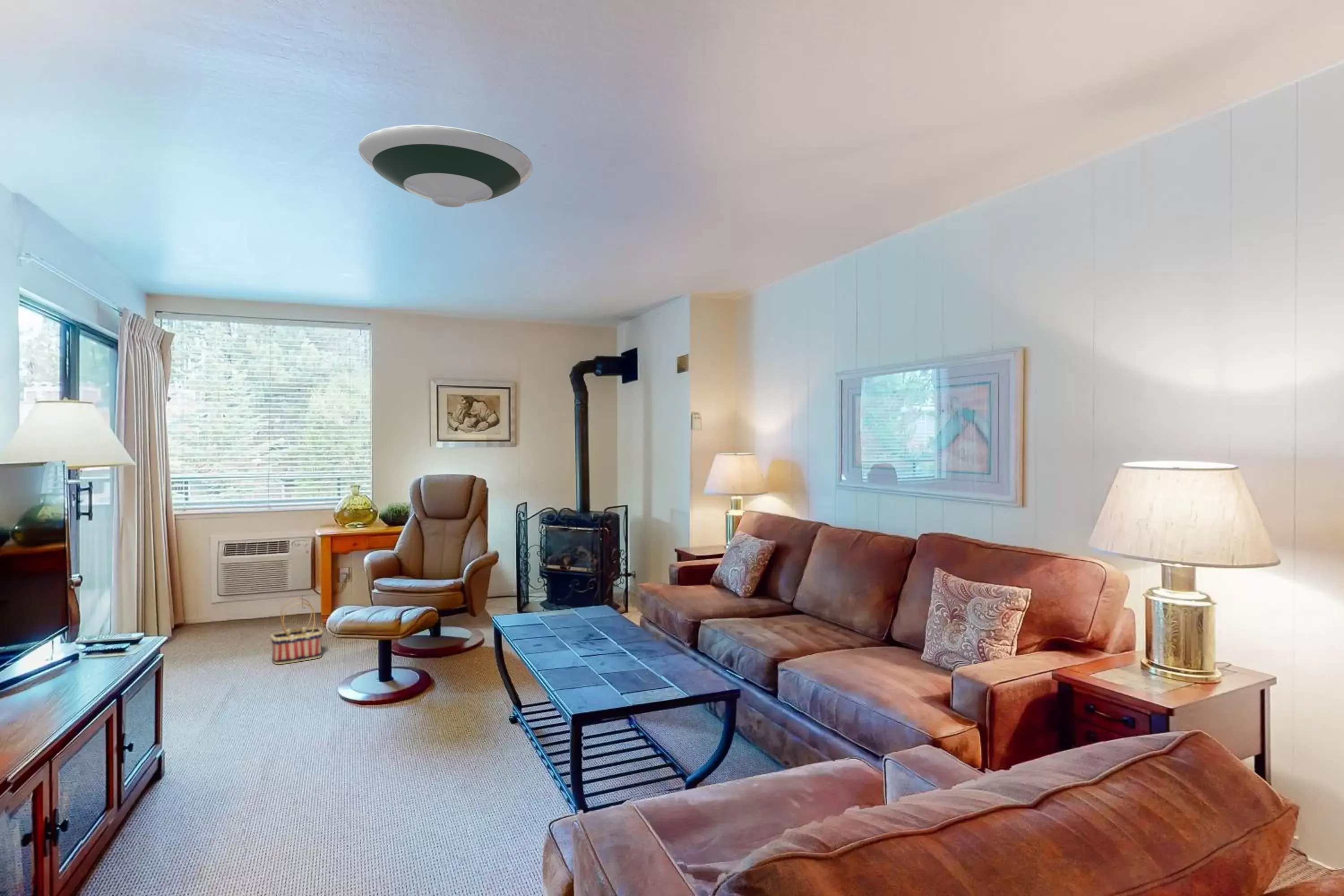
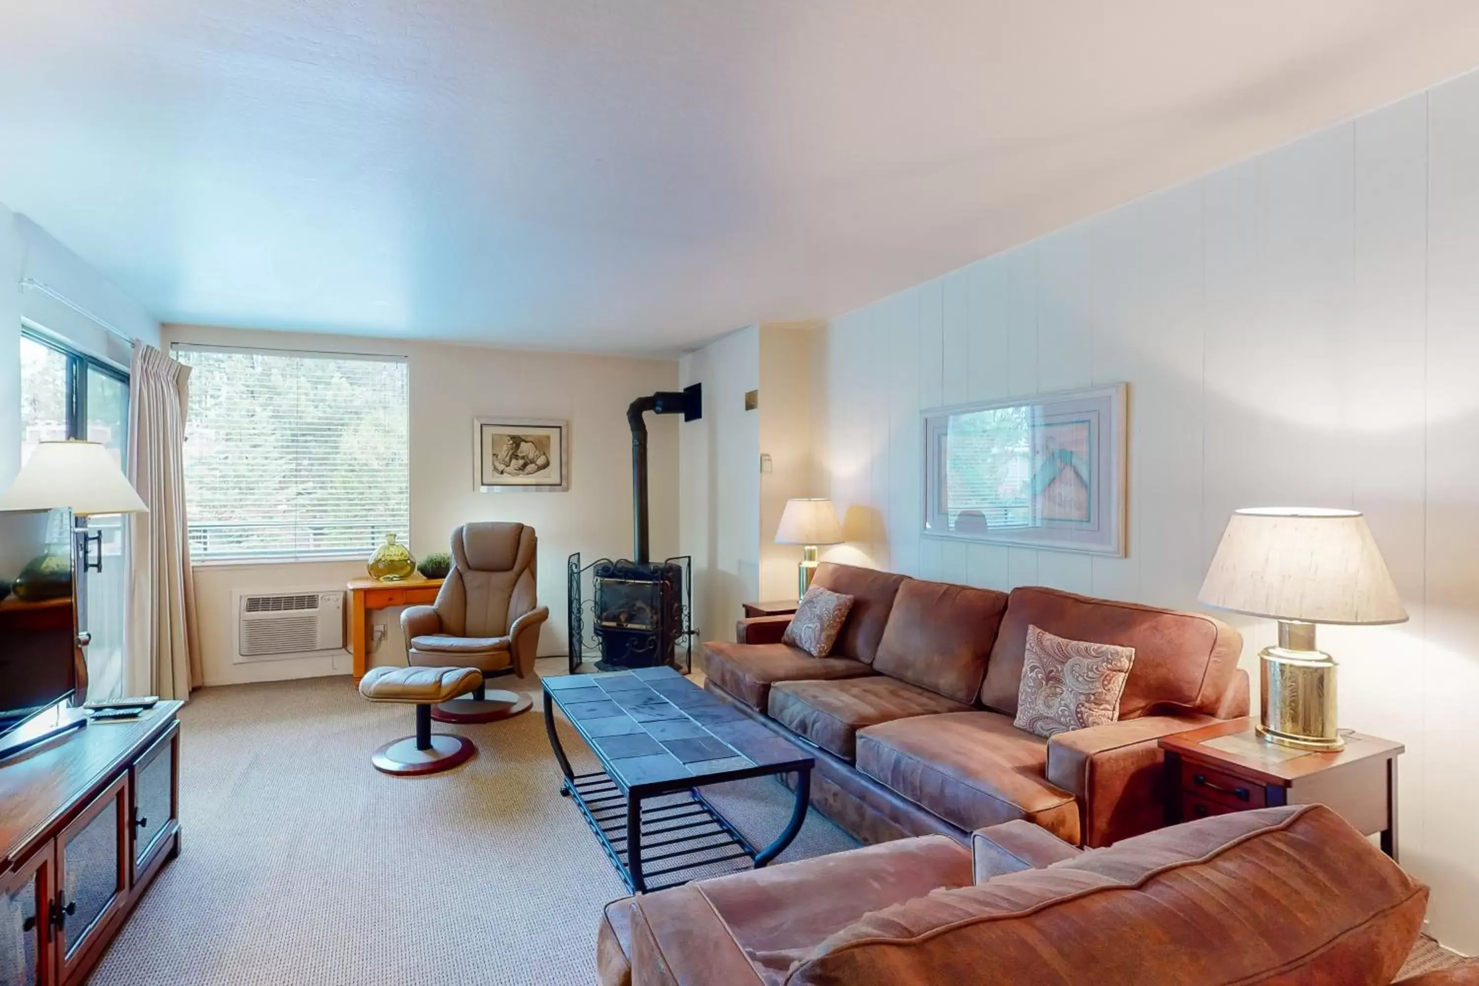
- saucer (448, 182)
- basket (297, 629)
